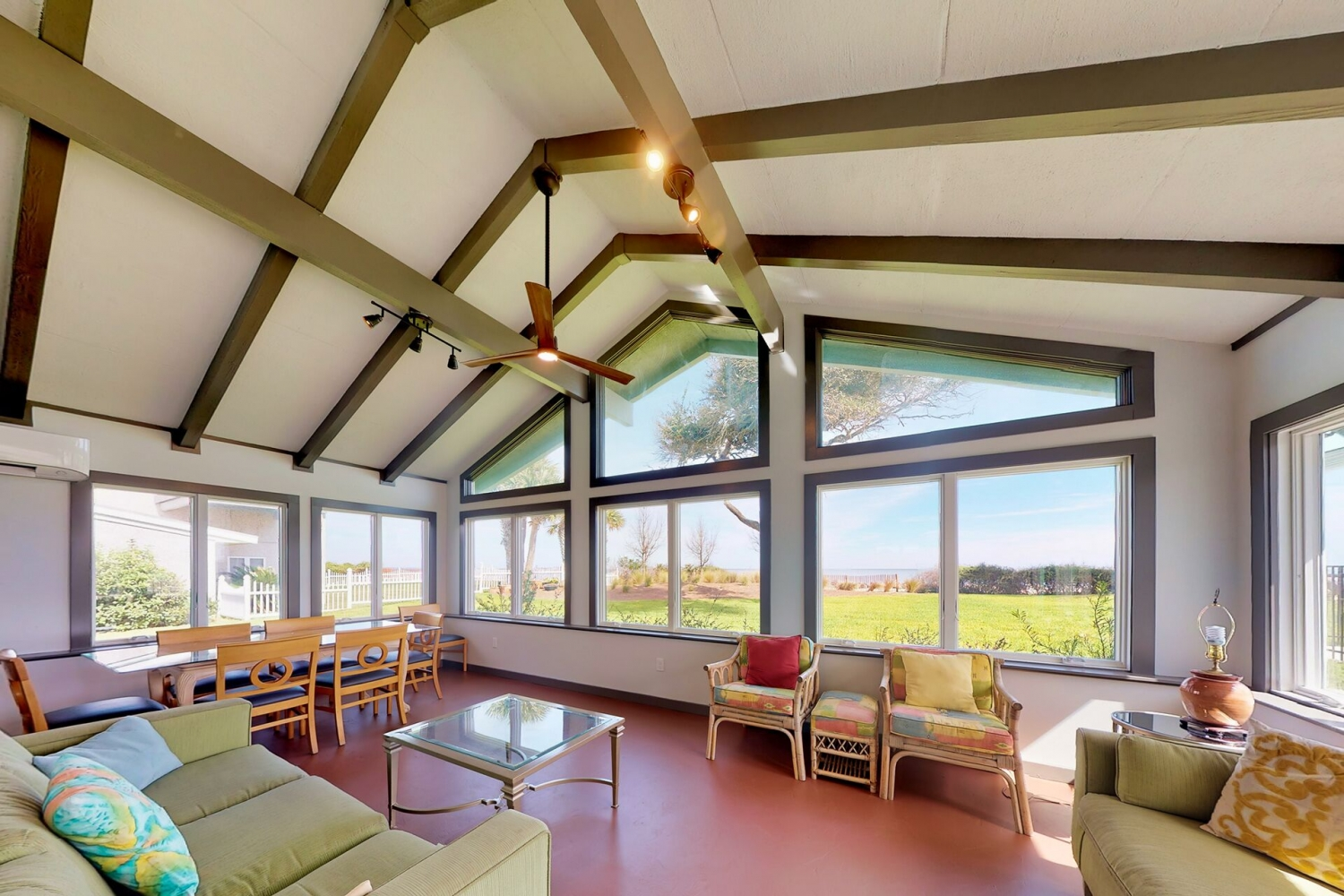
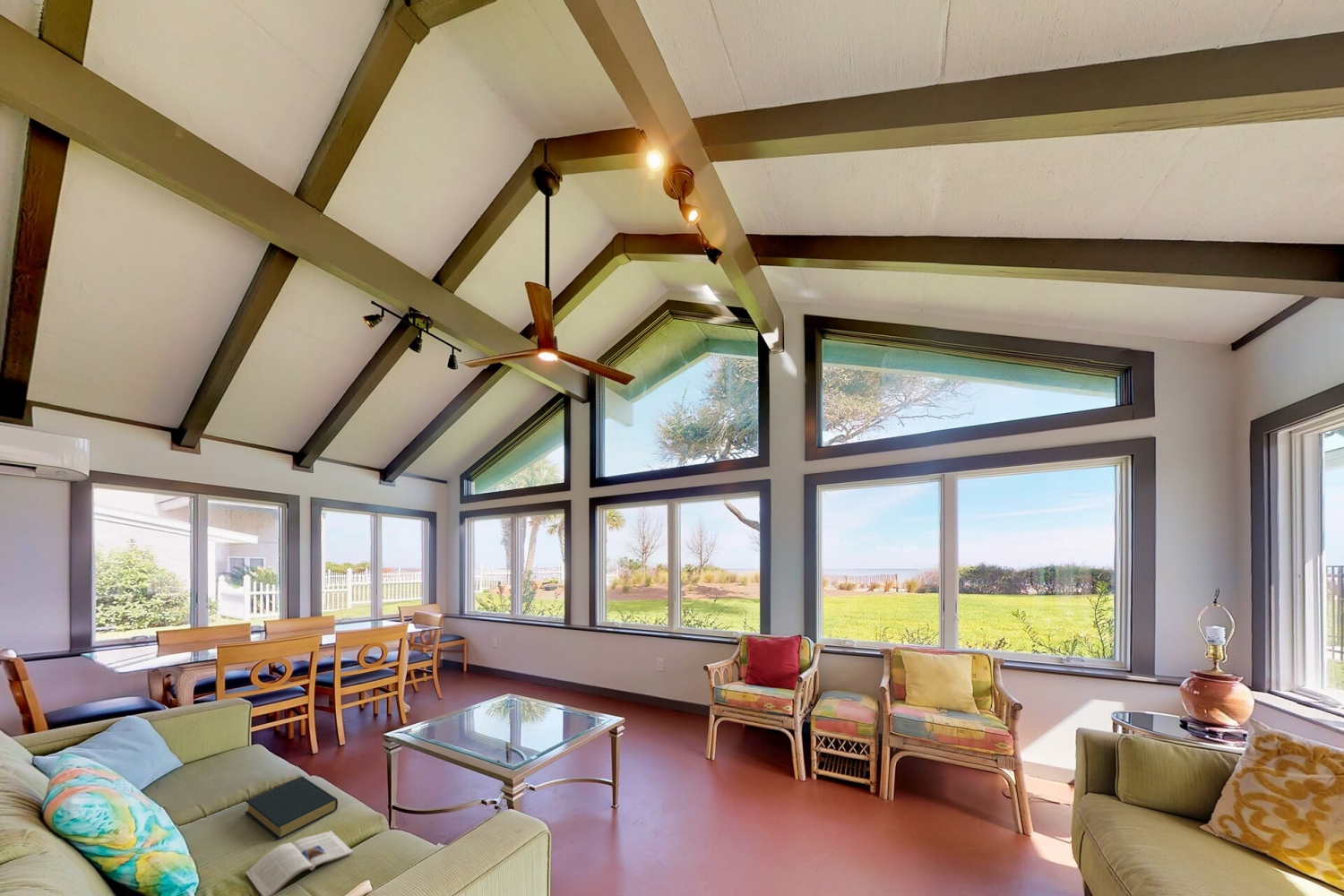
+ magazine (300, 857)
+ hardback book (291, 805)
